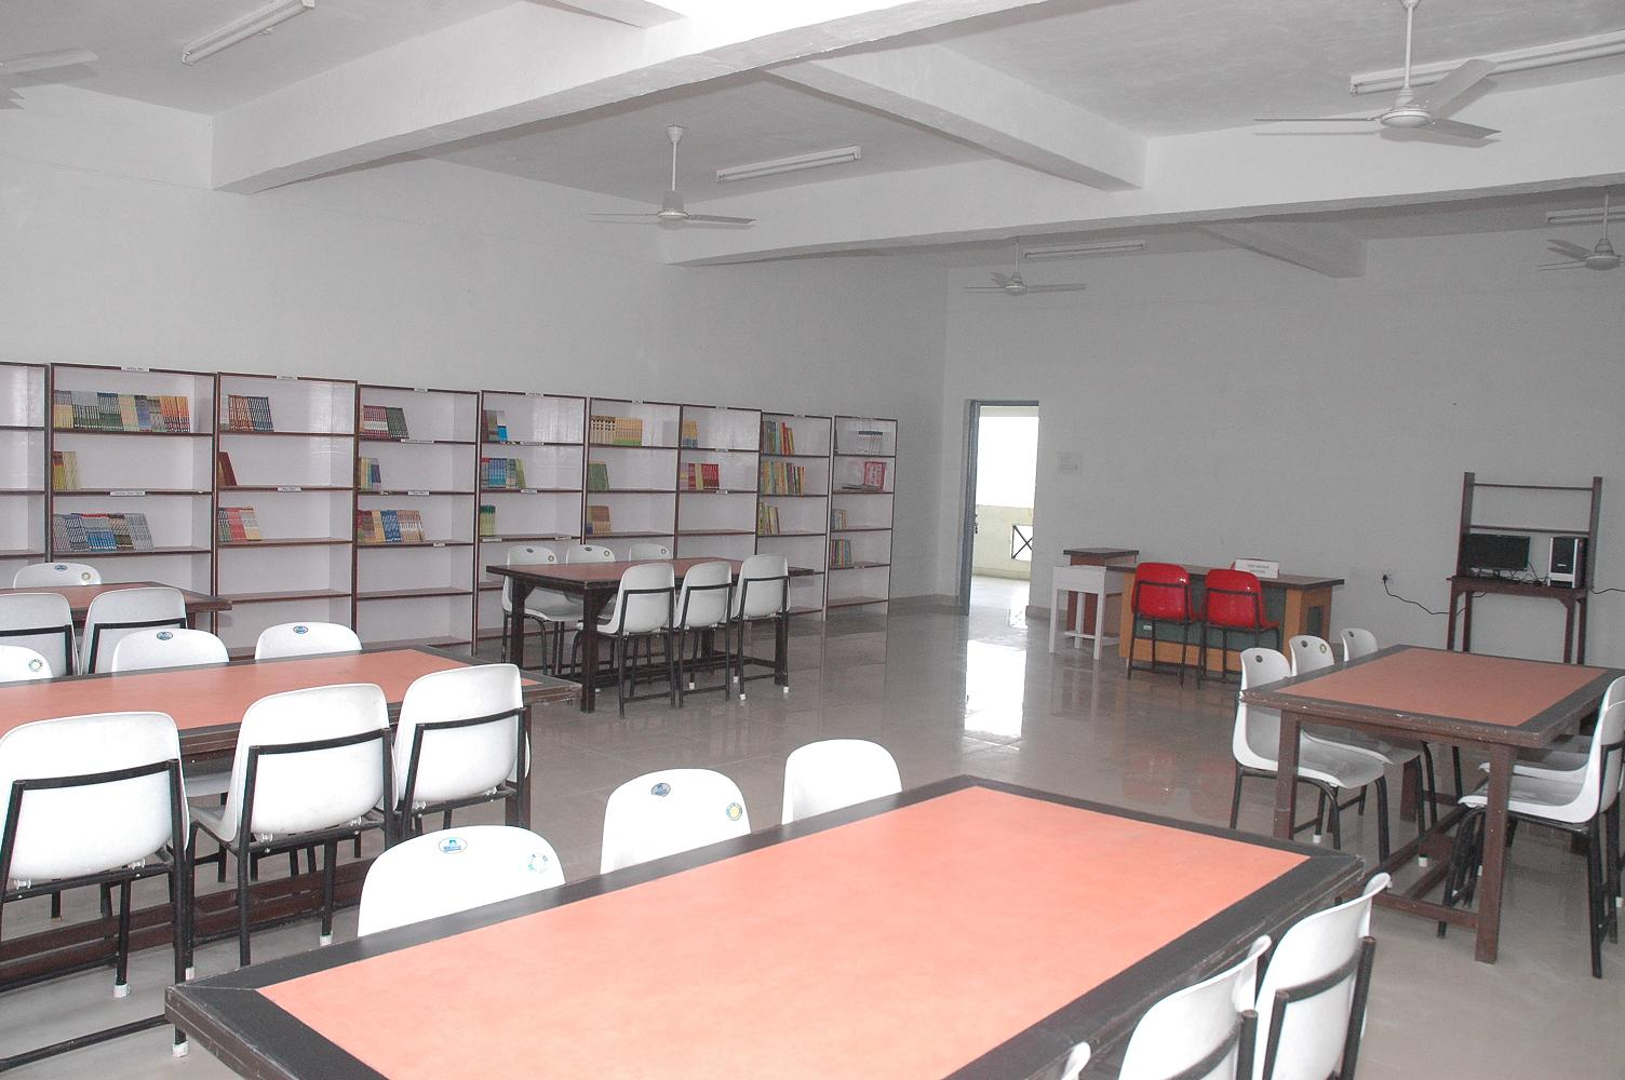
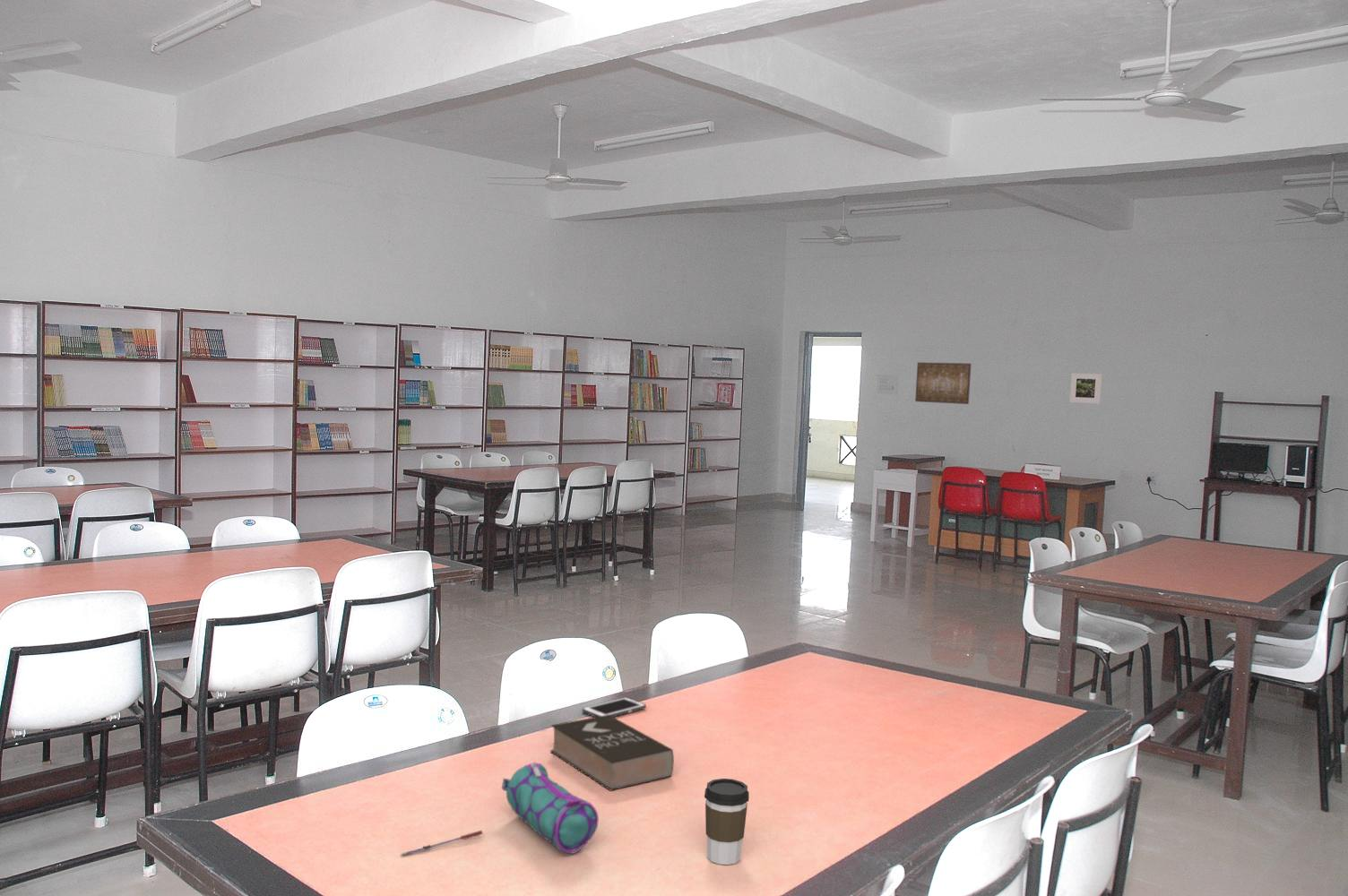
+ pencil case (549, 805)
+ cell phone (614, 708)
+ book (610, 750)
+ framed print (1085, 388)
+ wall art (942, 383)
+ pen (442, 842)
+ coffee cup (725, 822)
